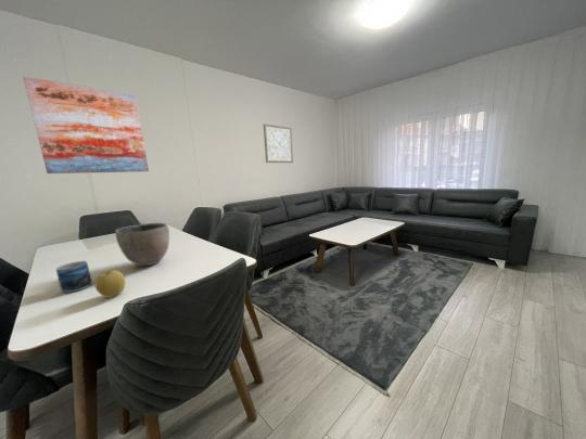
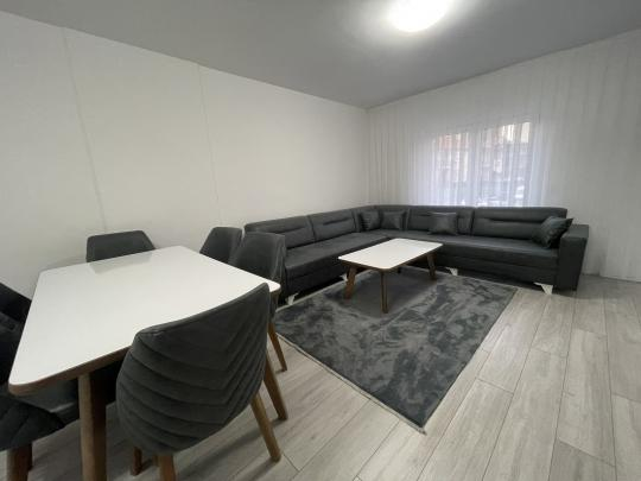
- mug (77, 274)
- fruit (110, 283)
- wall art (280, 143)
- wall art (94, 131)
- bowl (145, 245)
